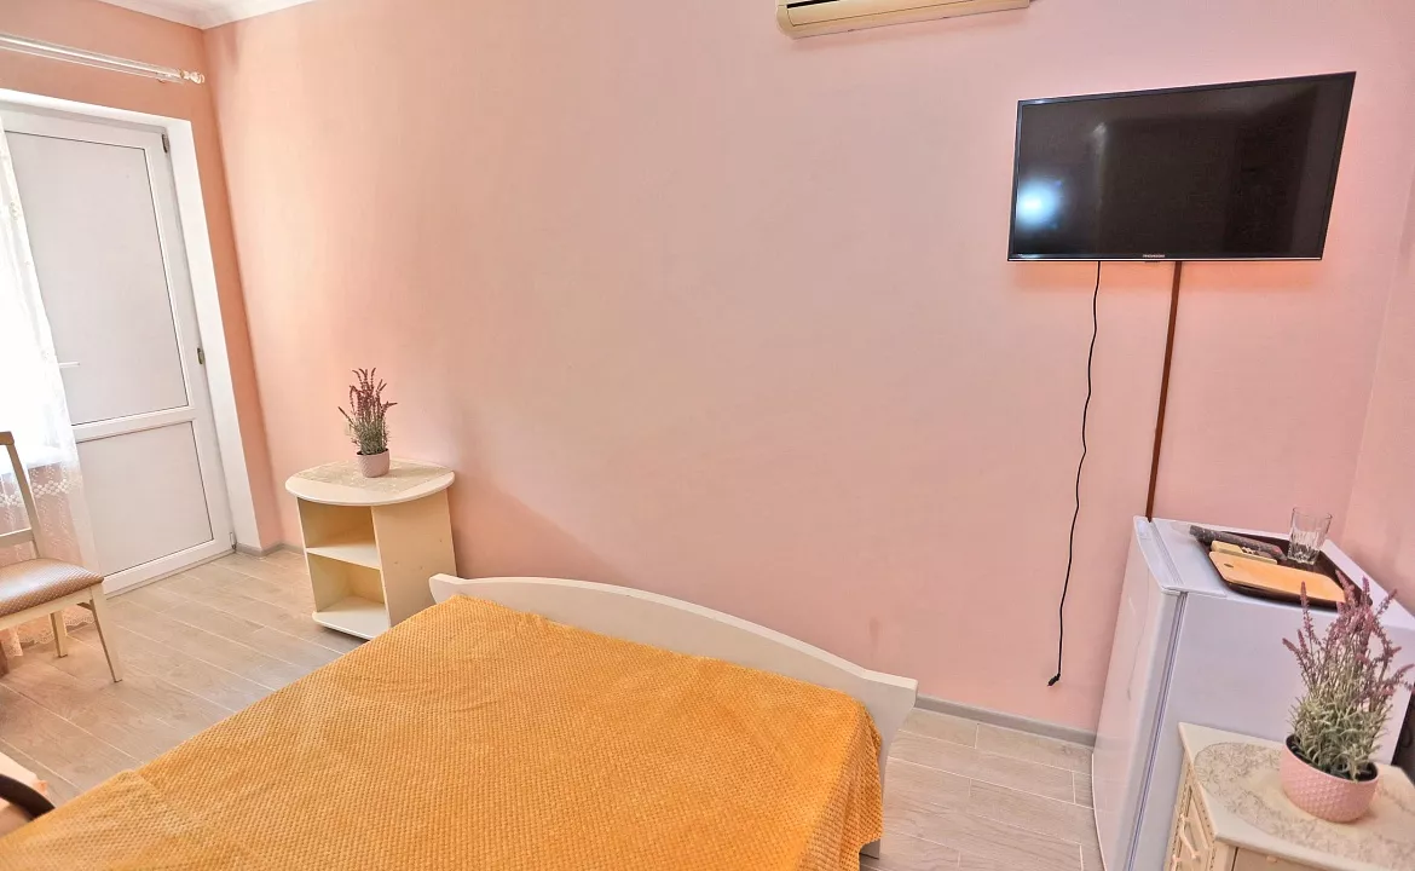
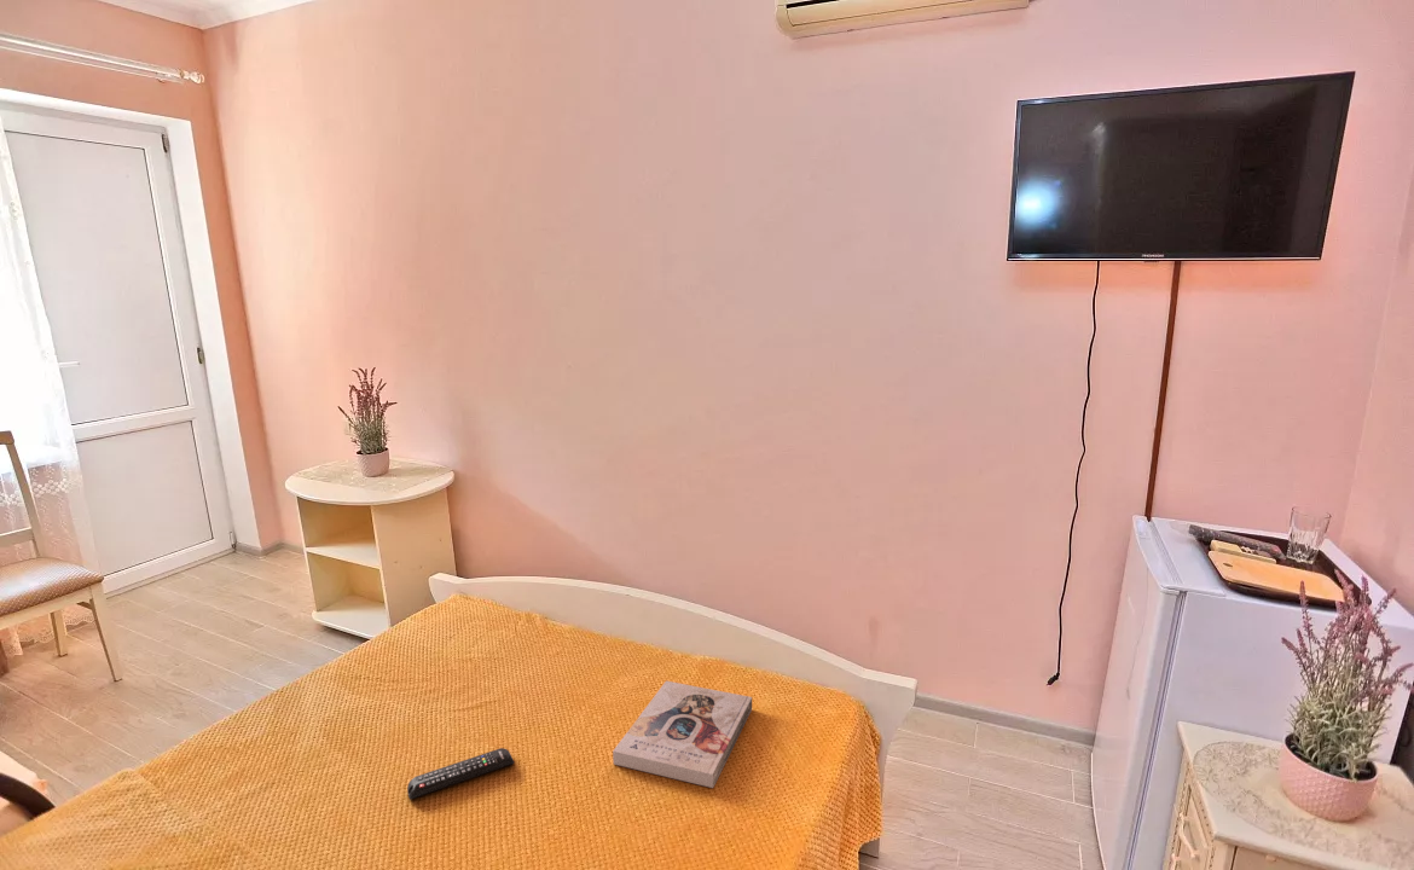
+ remote control (462, 772)
+ book (686, 727)
